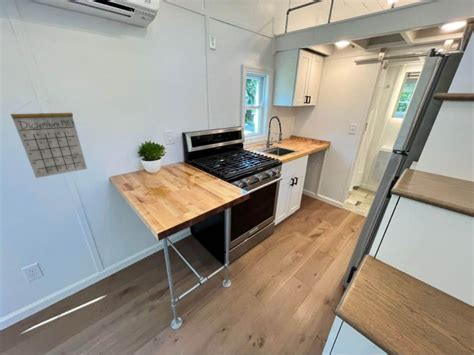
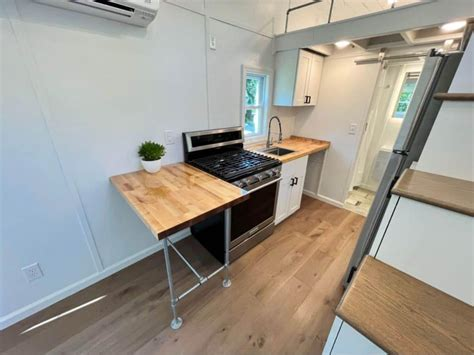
- calendar (51, 137)
